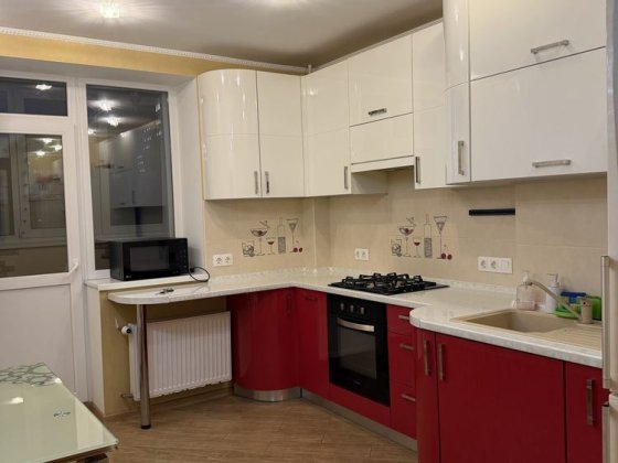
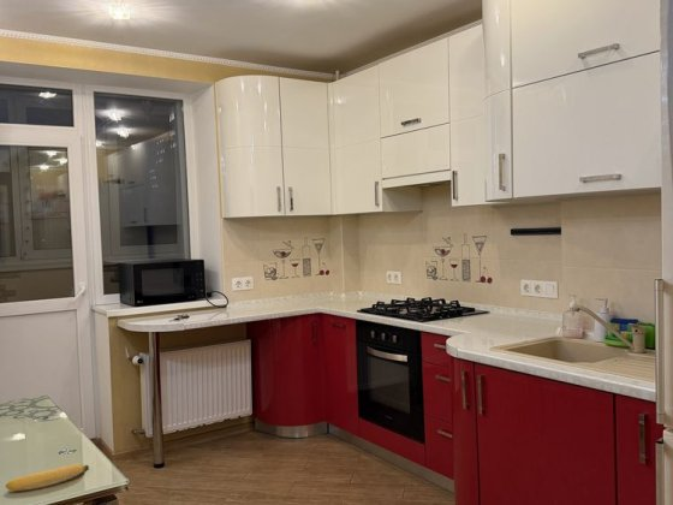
+ banana (49, 474)
